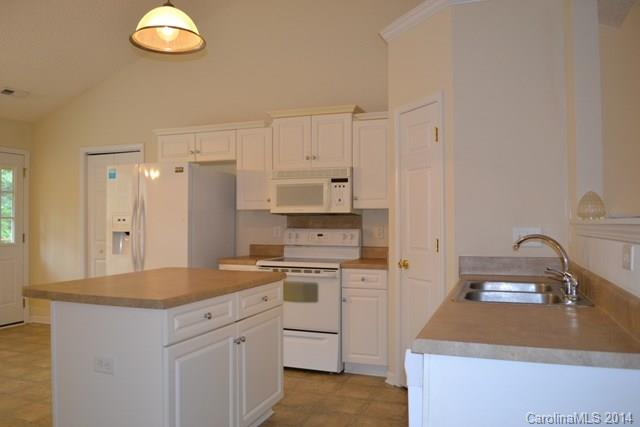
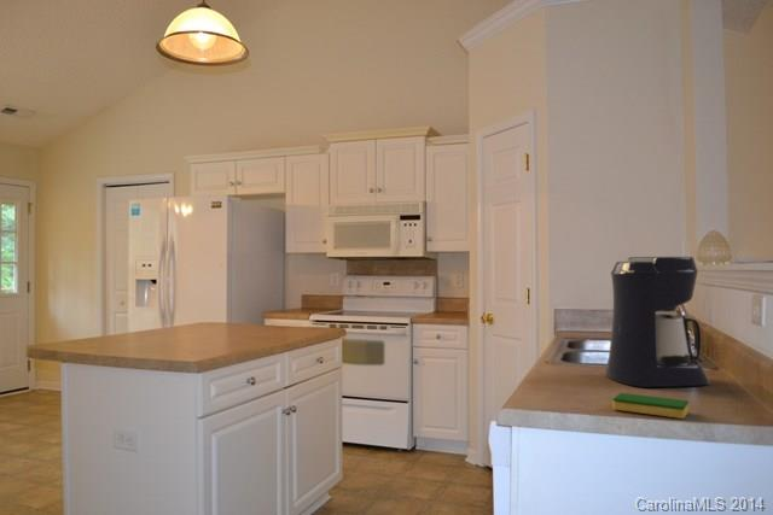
+ dish sponge (650, 404)
+ coffee maker (652, 317)
